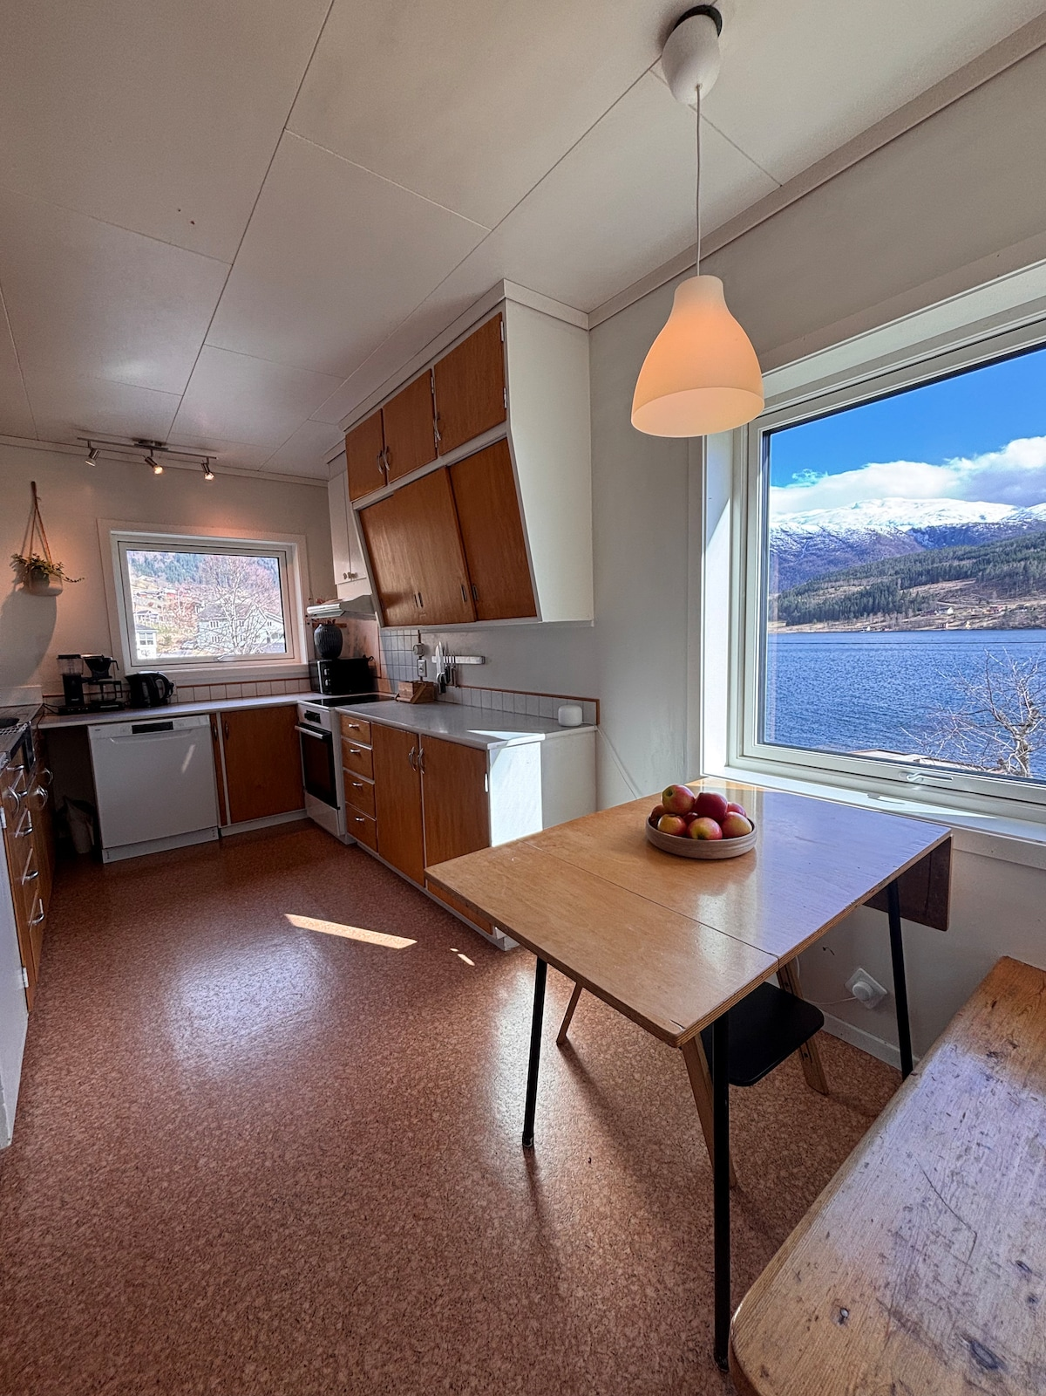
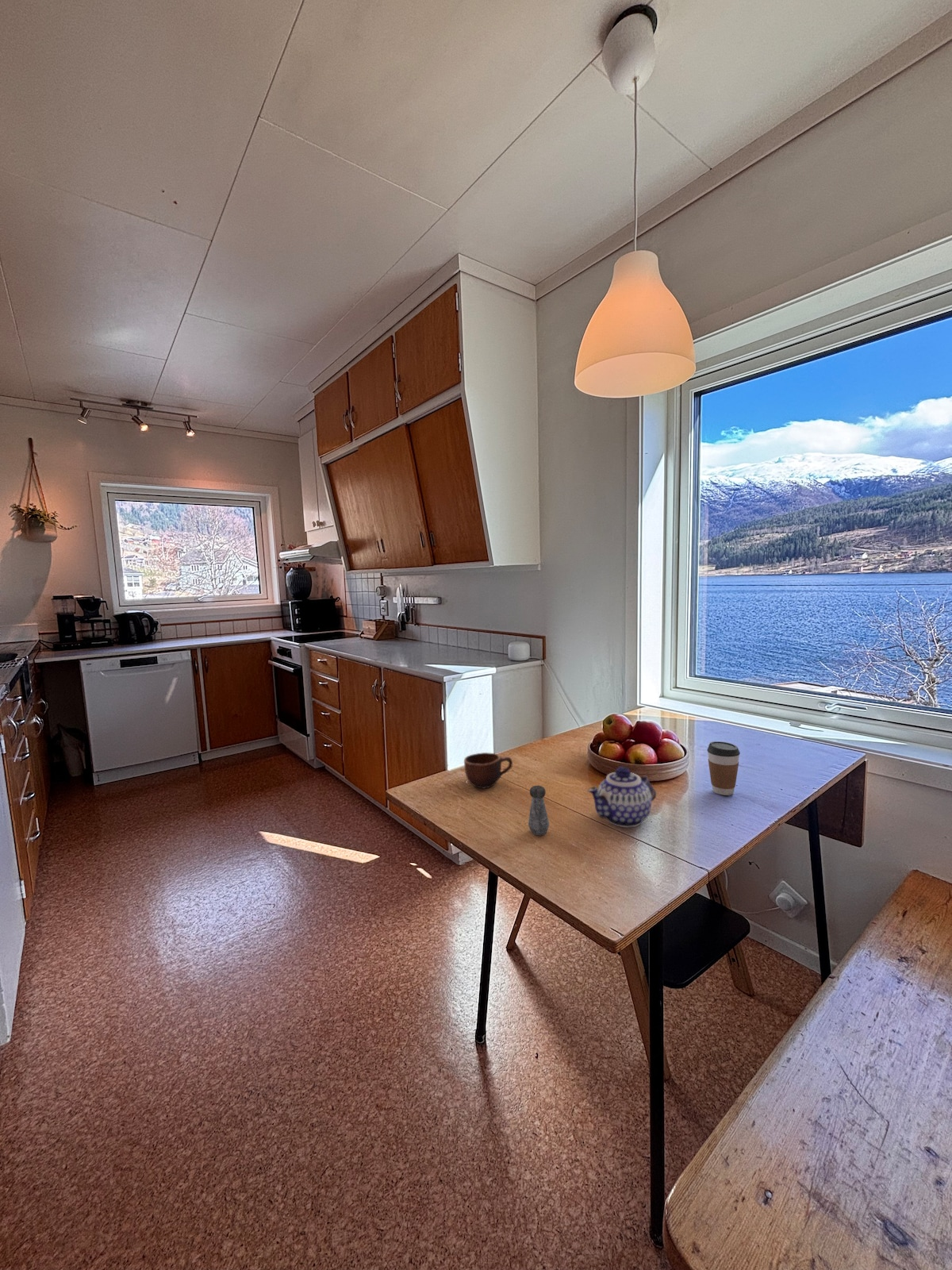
+ mug (486, 769)
+ salt shaker (538, 810)
+ coffee cup (723, 768)
+ teapot (623, 793)
